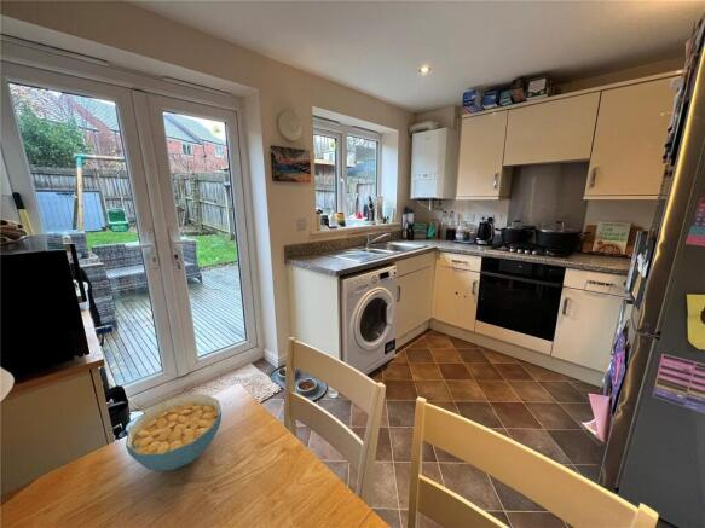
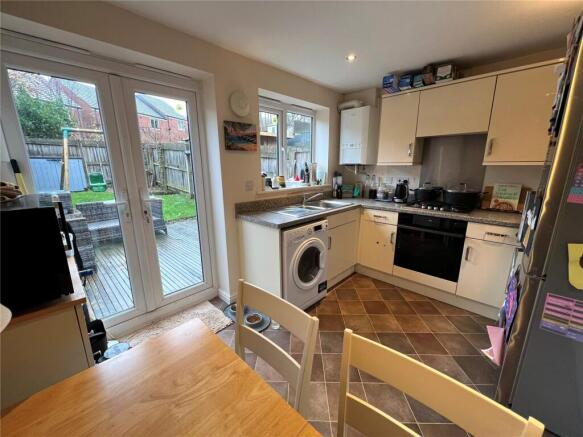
- cereal bowl (179, 437)
